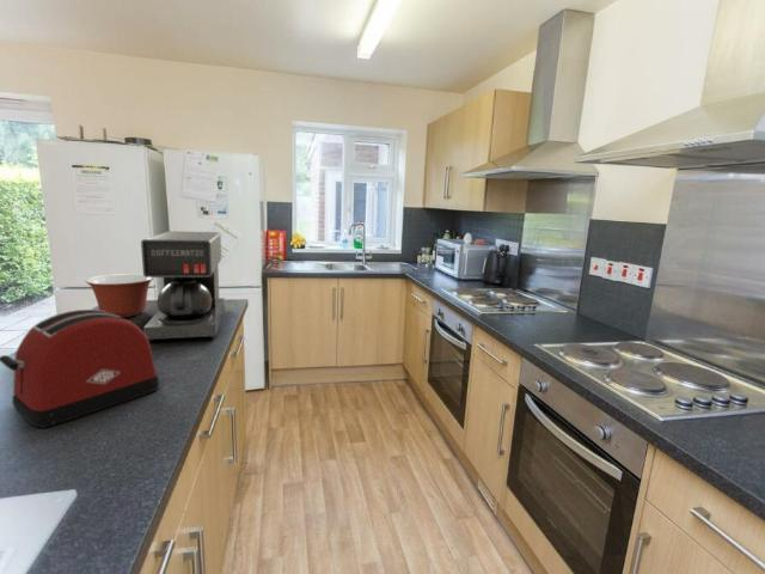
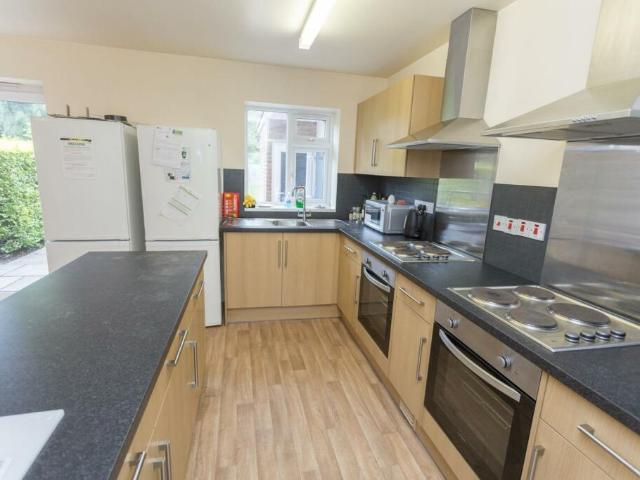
- toaster (82, 356)
- coffee maker (188, 280)
- mixing bowl (122, 295)
